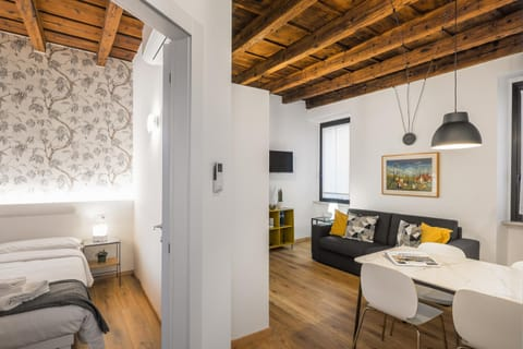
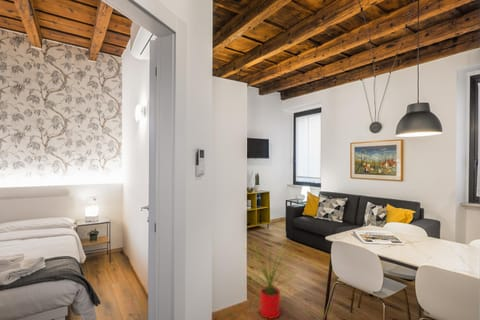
+ house plant (269, 276)
